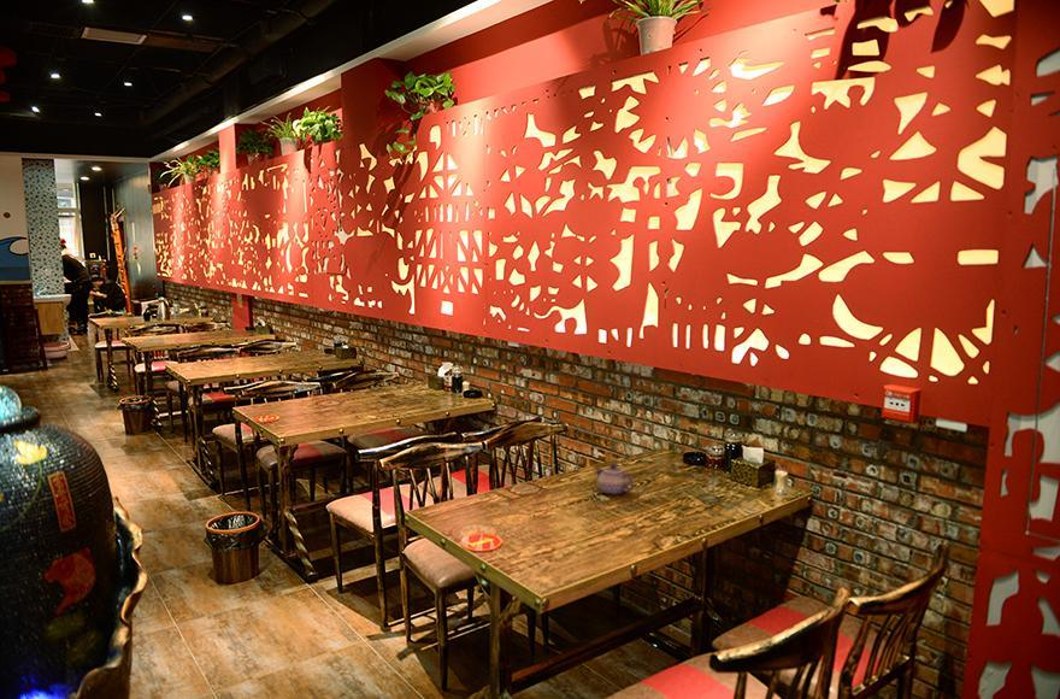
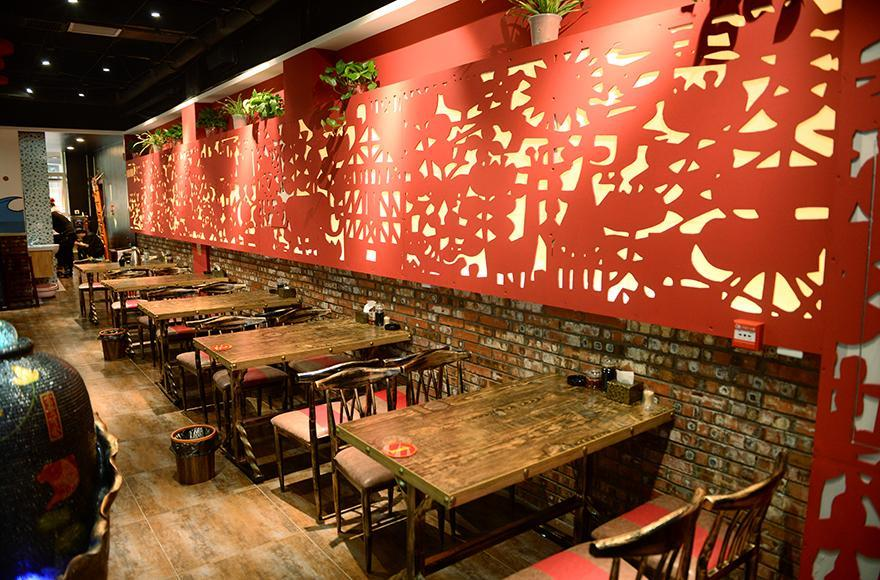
- teapot (613, 477)
